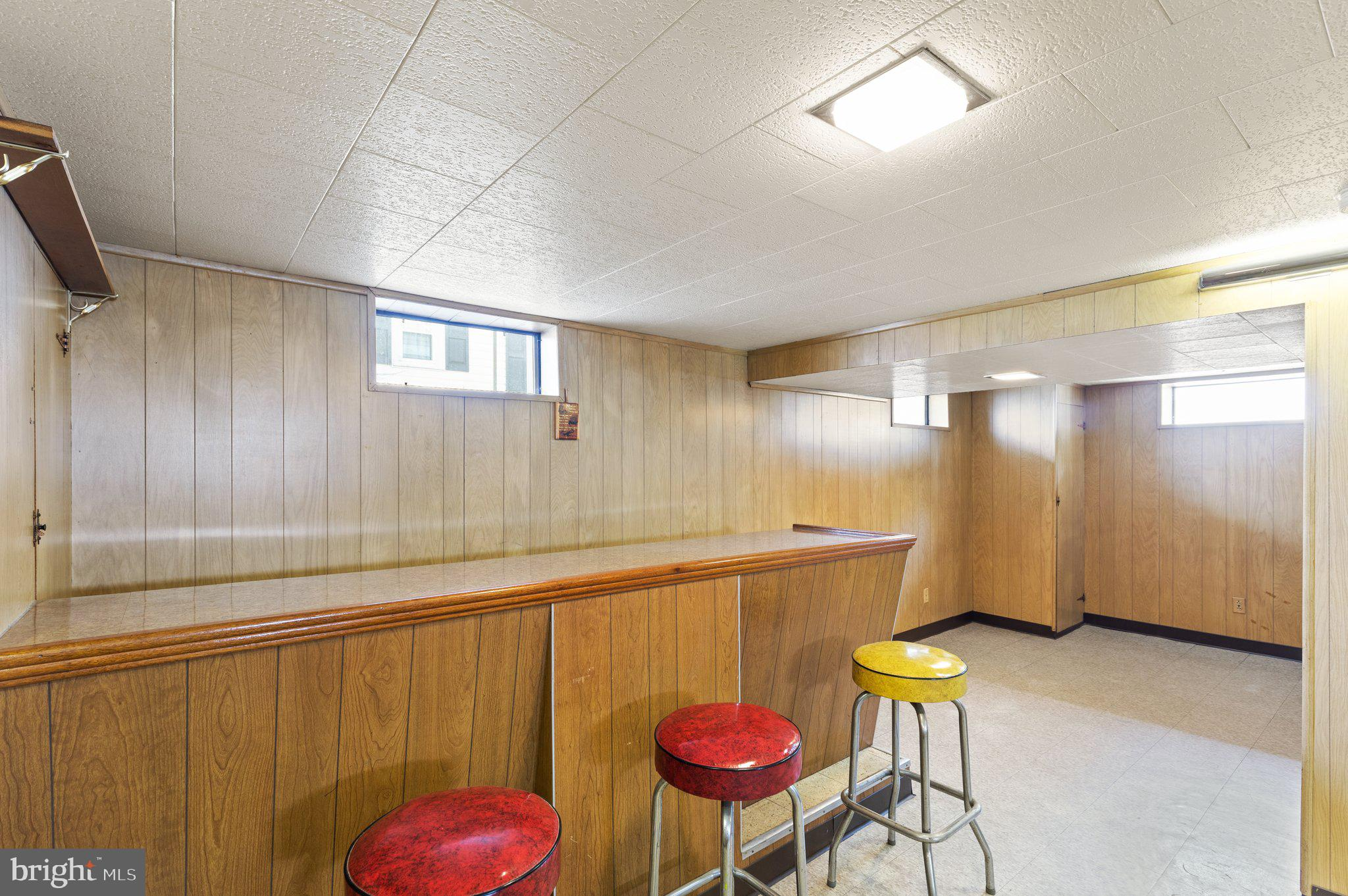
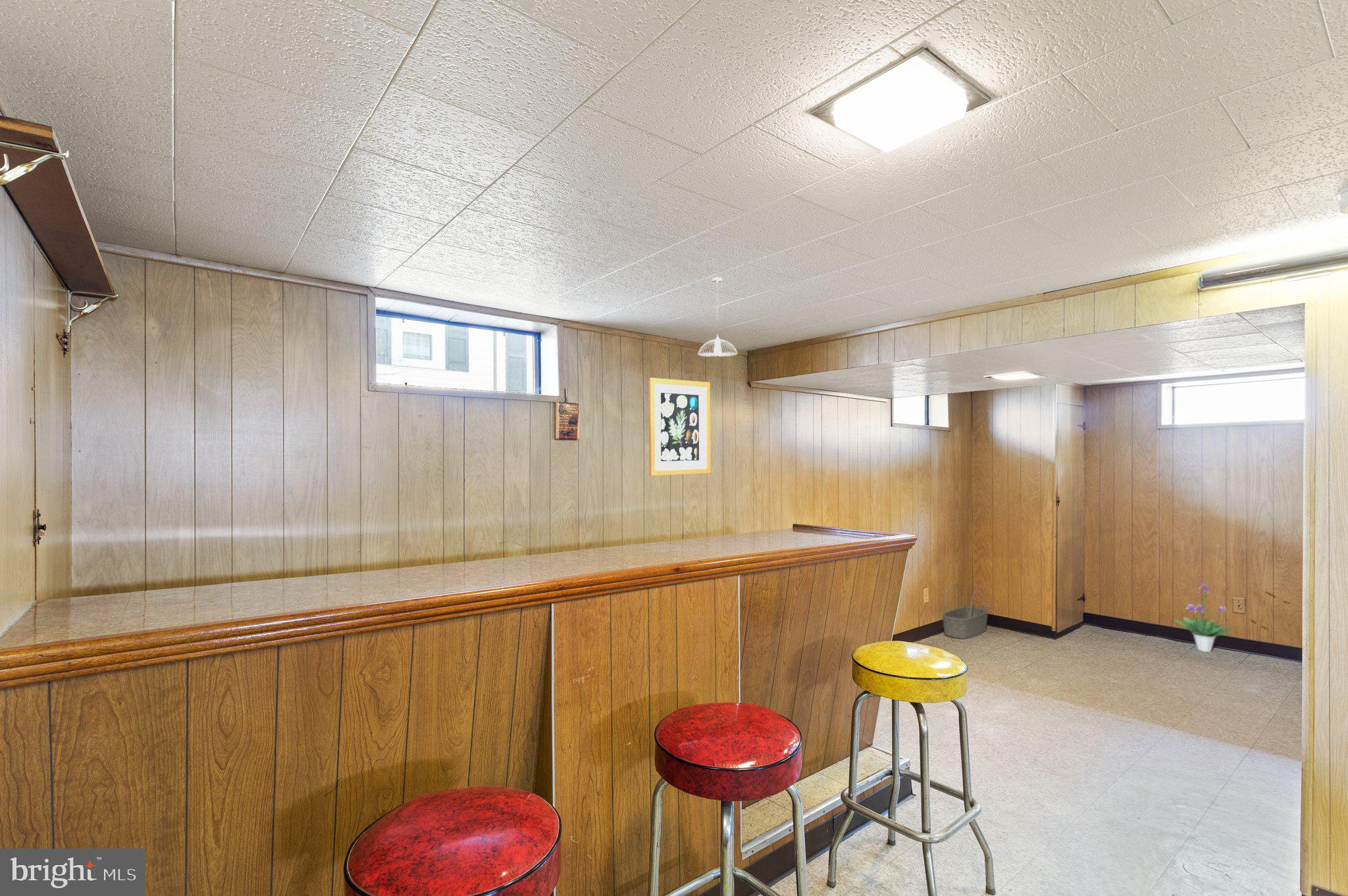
+ wall art (681, 427)
+ pendant light (717, 317)
+ basket (965, 609)
+ potted plant (1203, 617)
